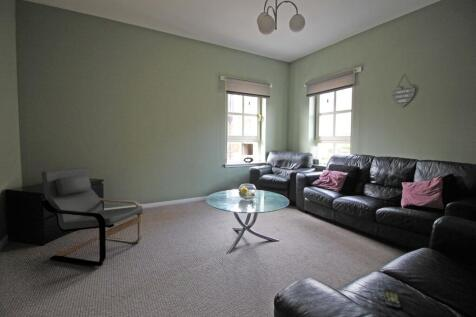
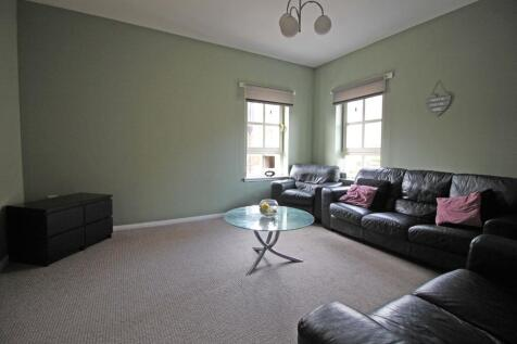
- armchair (95, 210)
- remote control (391, 297)
